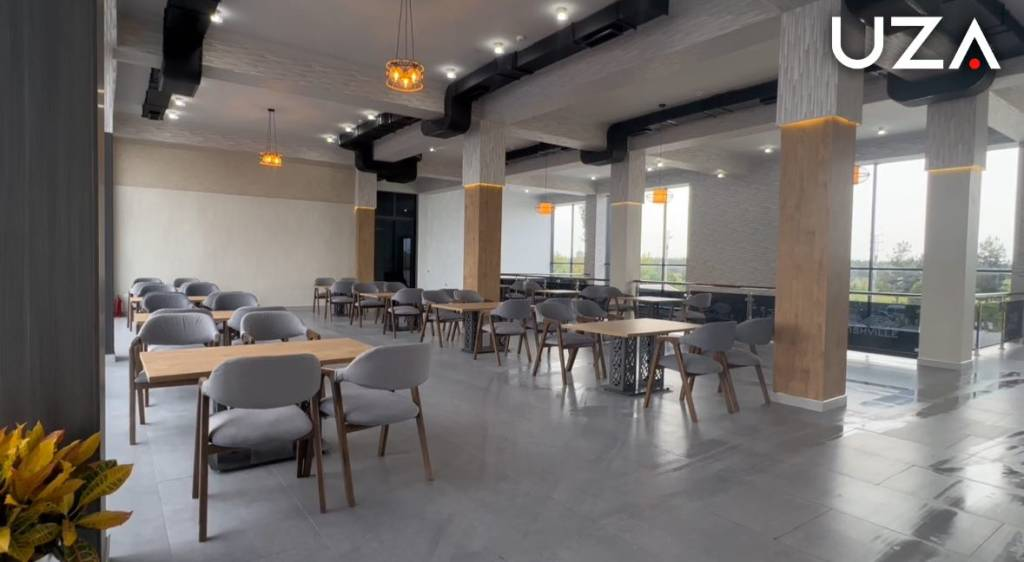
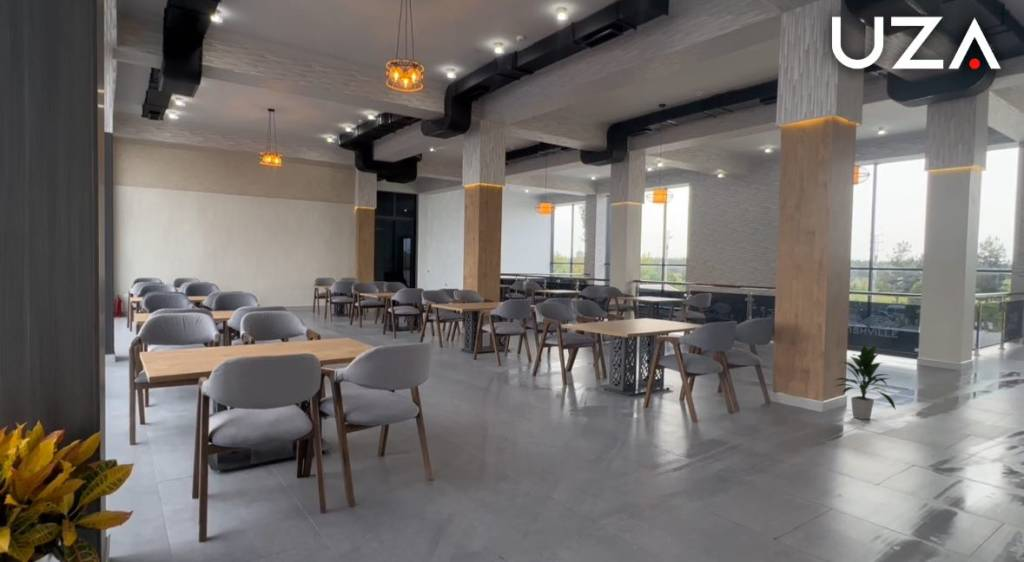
+ indoor plant (865, 381)
